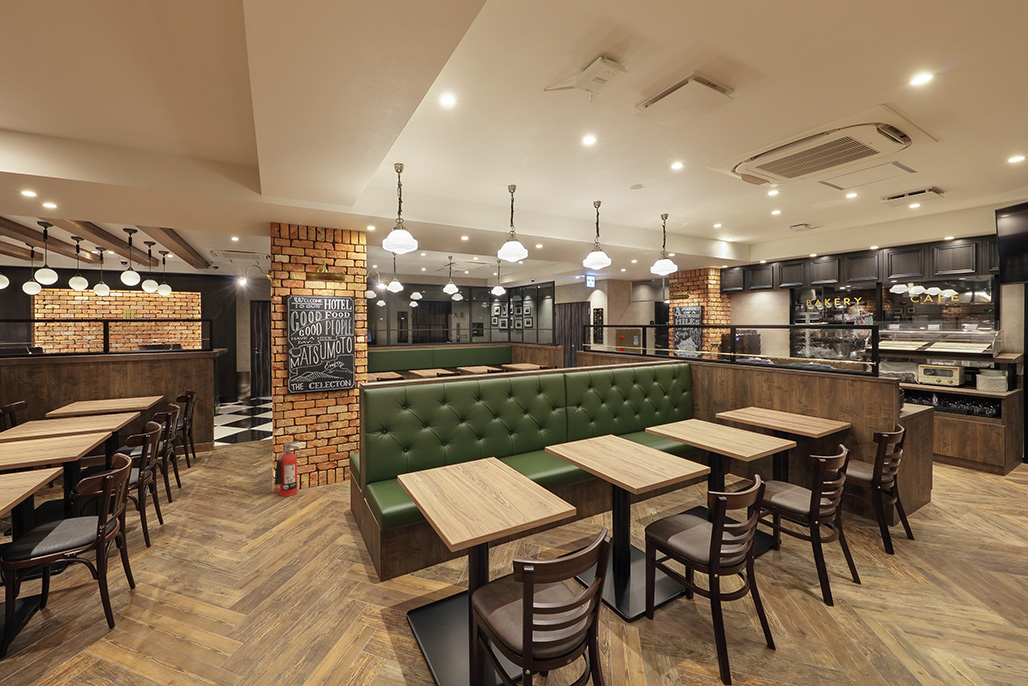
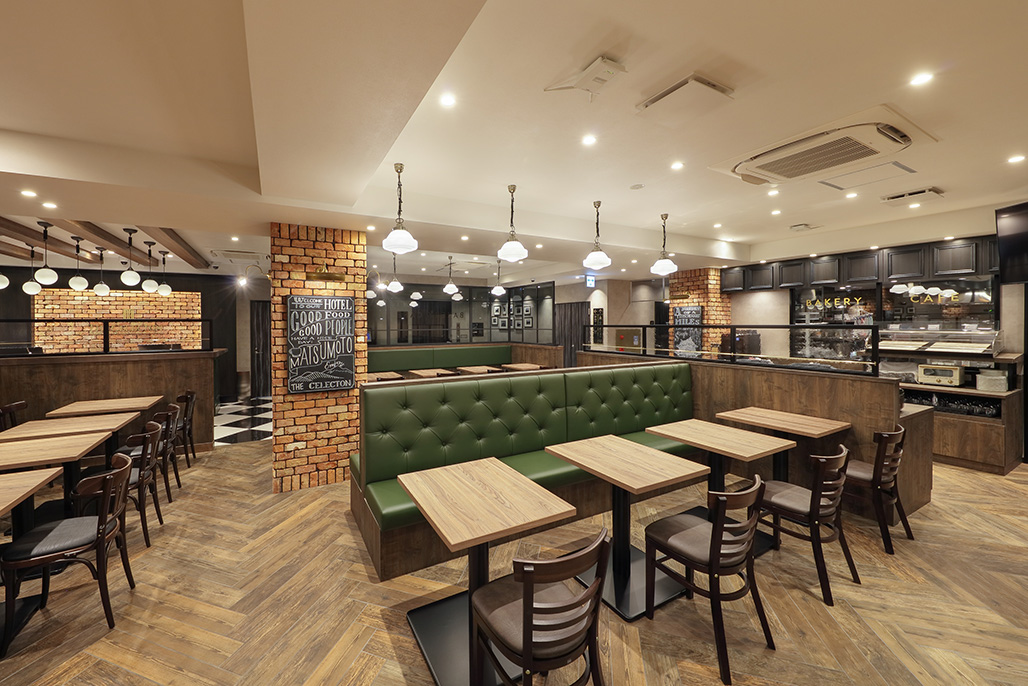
- fire extinguisher (287, 468)
